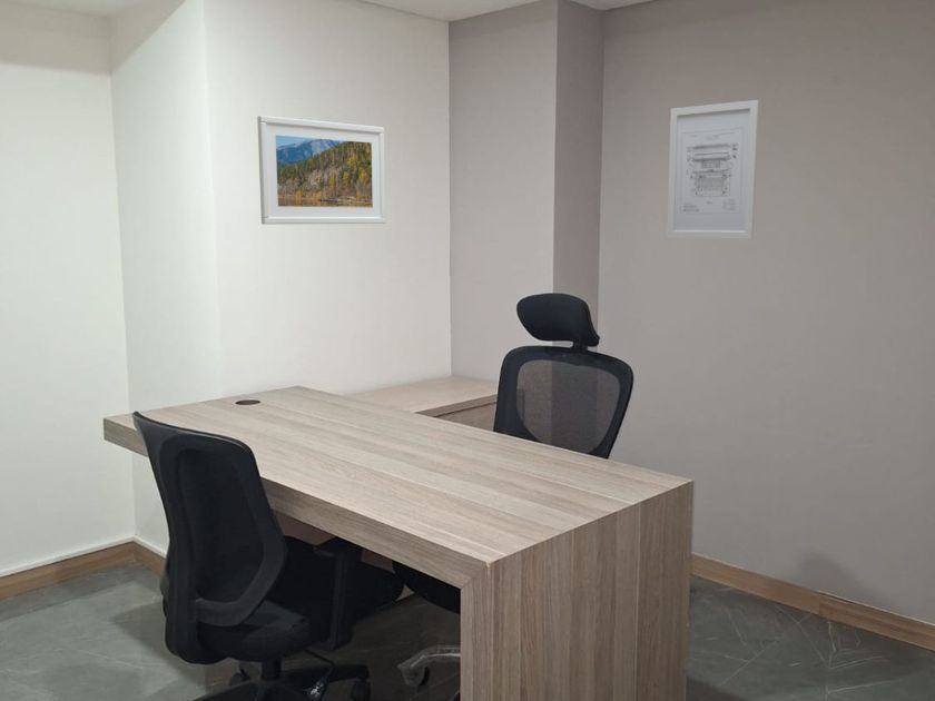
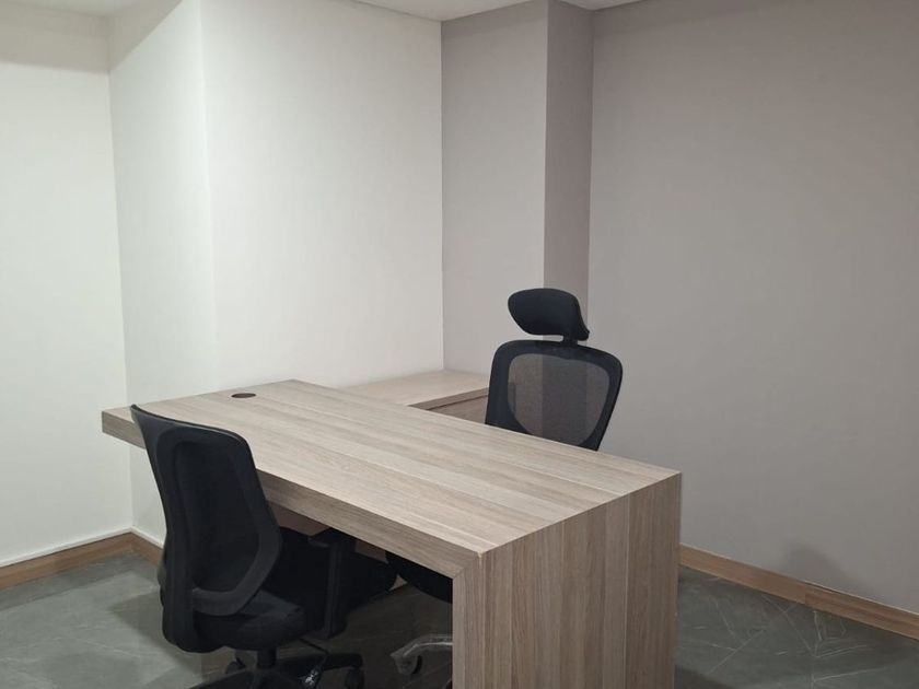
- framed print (325, 172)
- wall art (710, 171)
